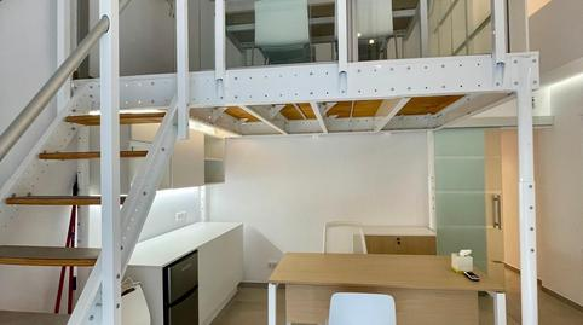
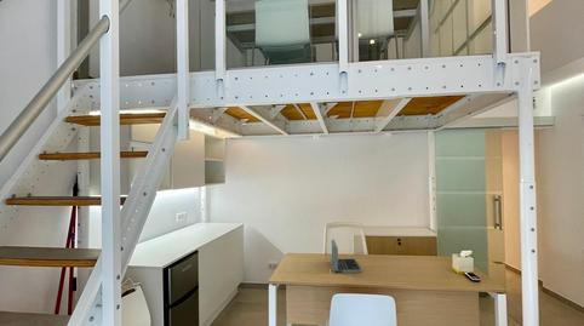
+ laptop (343, 259)
